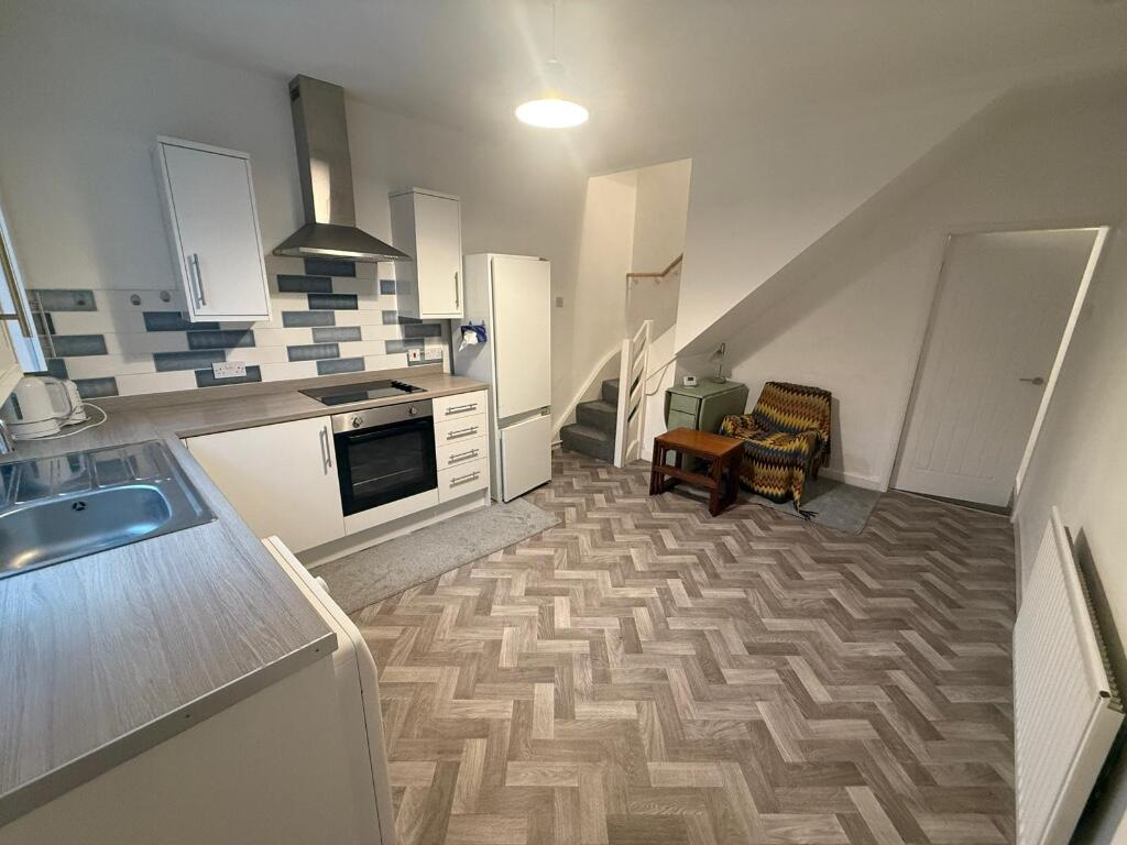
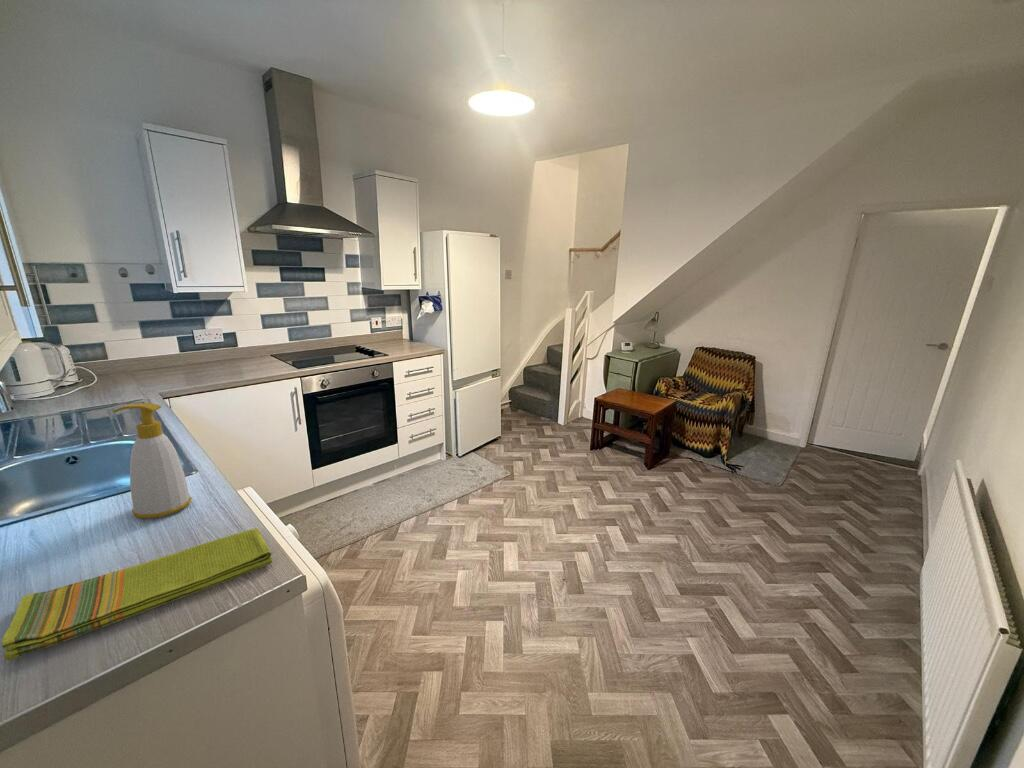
+ dish towel (156, 577)
+ soap bottle (153, 457)
